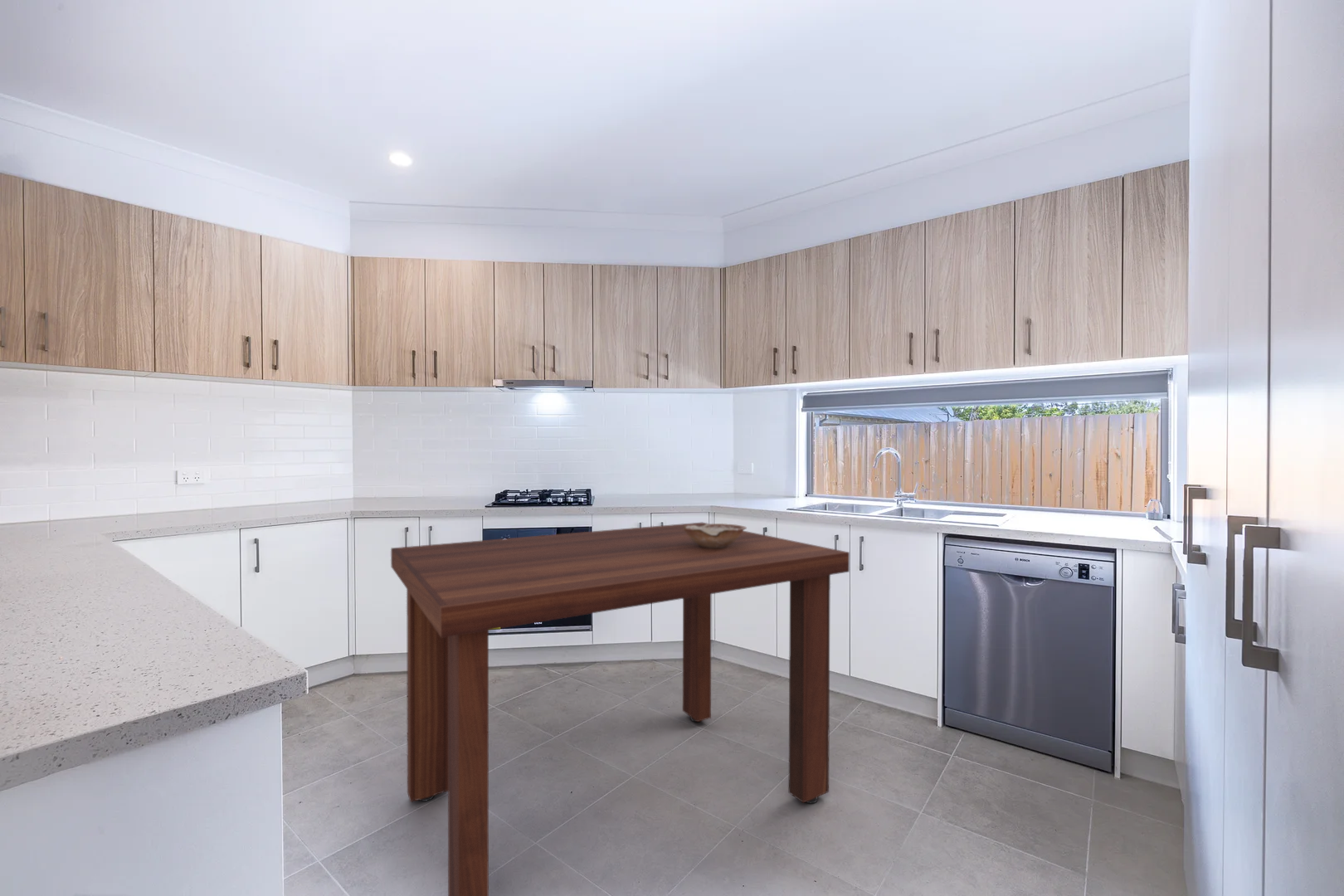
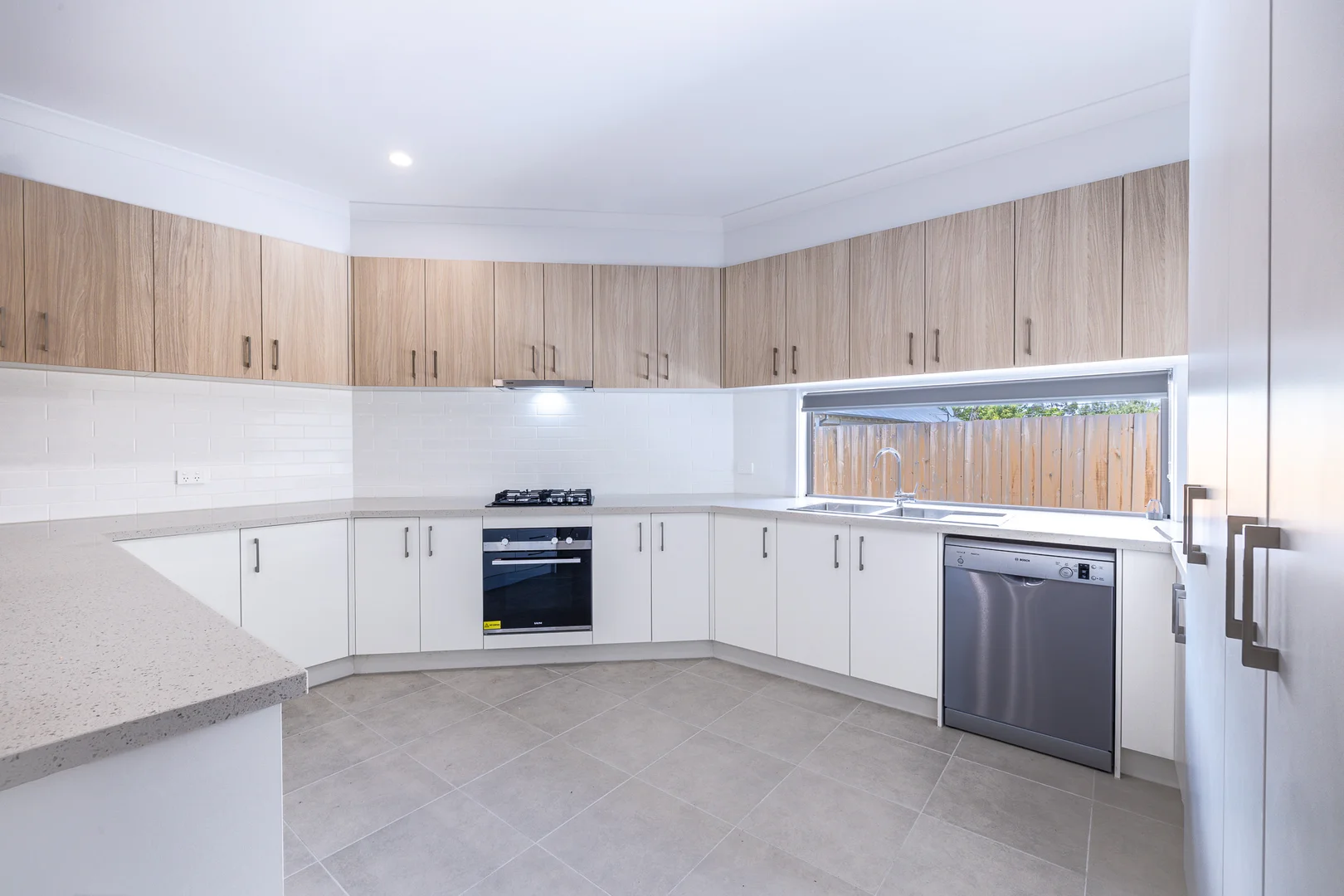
- dining table (606, 611)
- bowl (713, 535)
